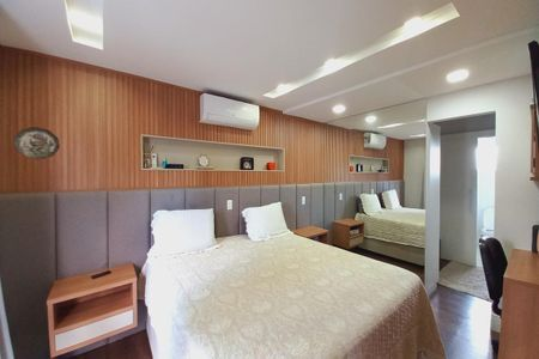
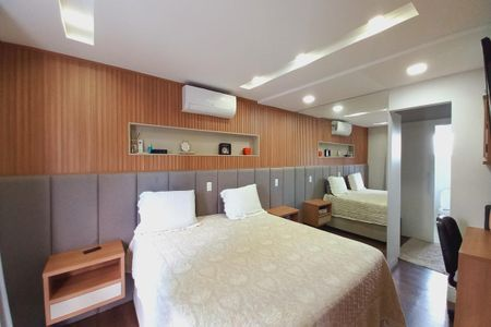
- decorative plate (37, 142)
